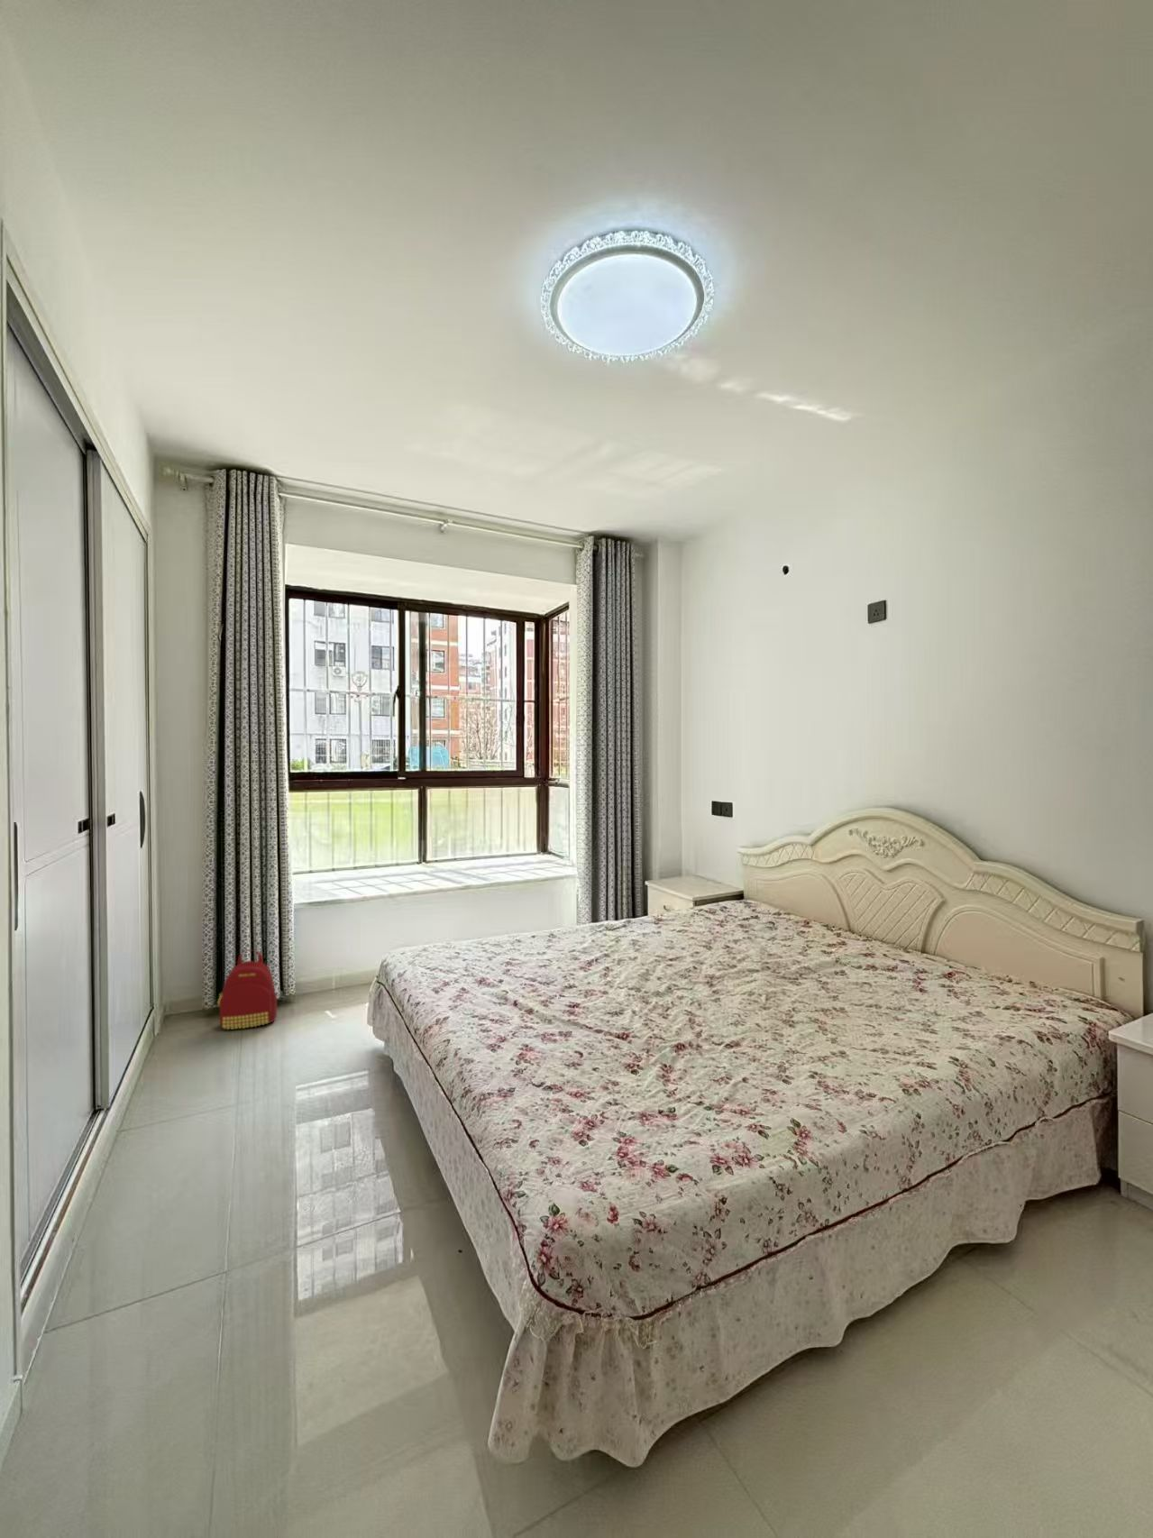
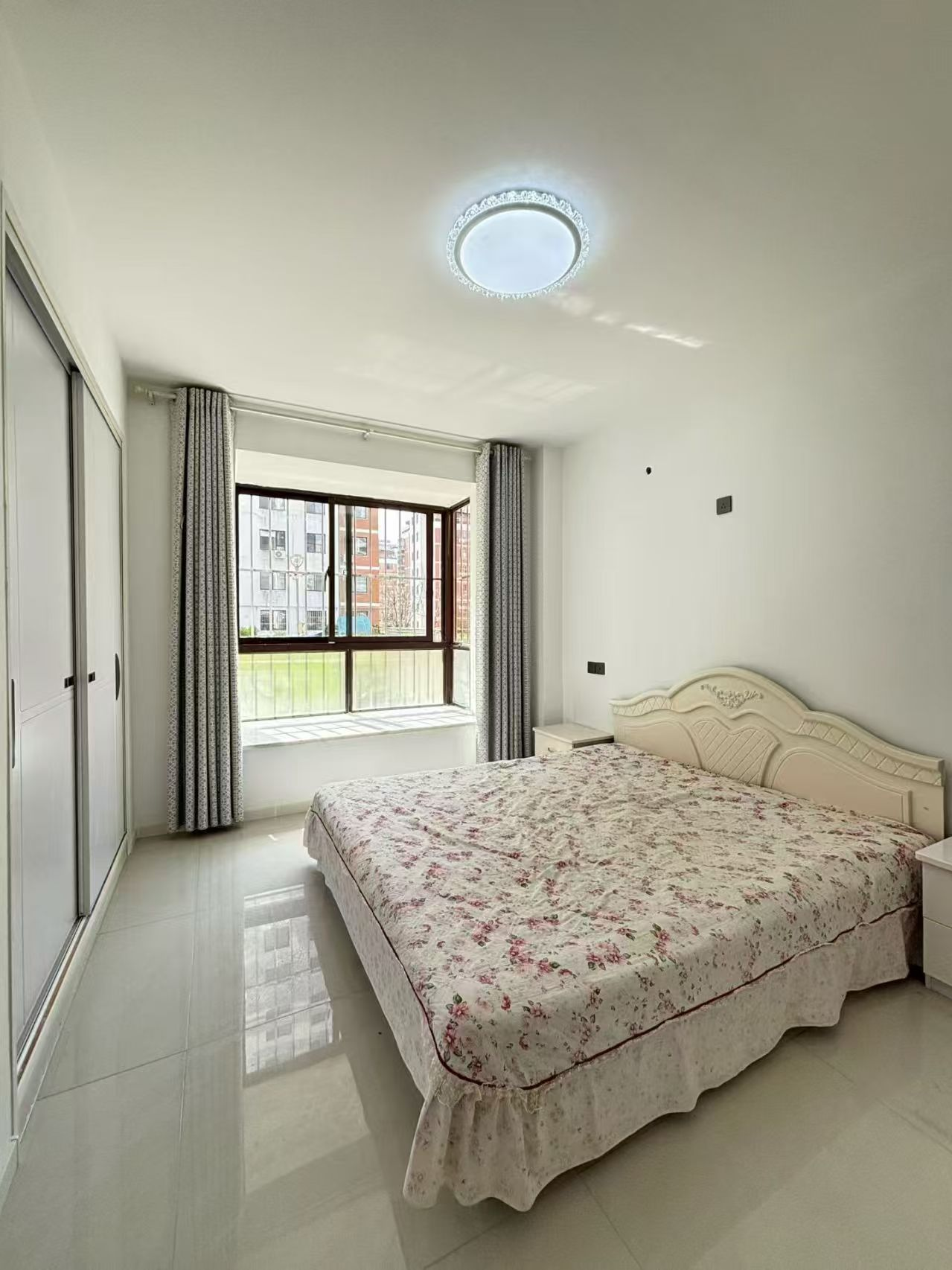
- backpack (247, 988)
